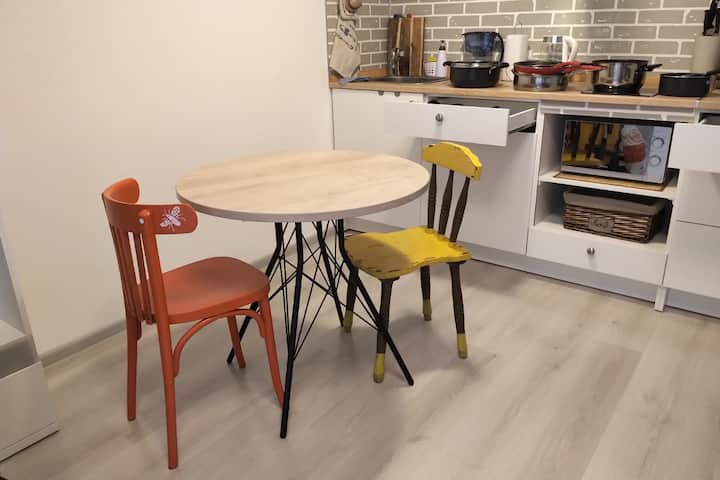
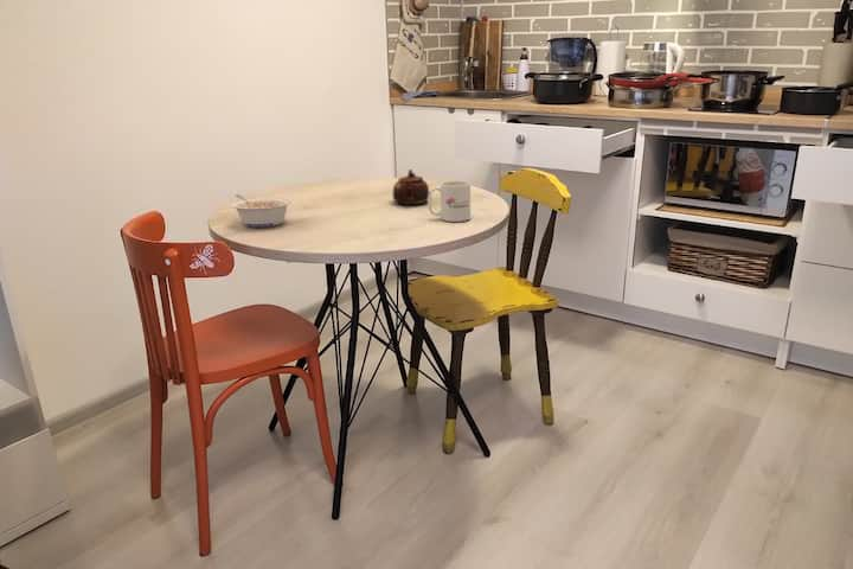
+ mug (449, 200)
+ teapot (410, 185)
+ legume (259, 211)
